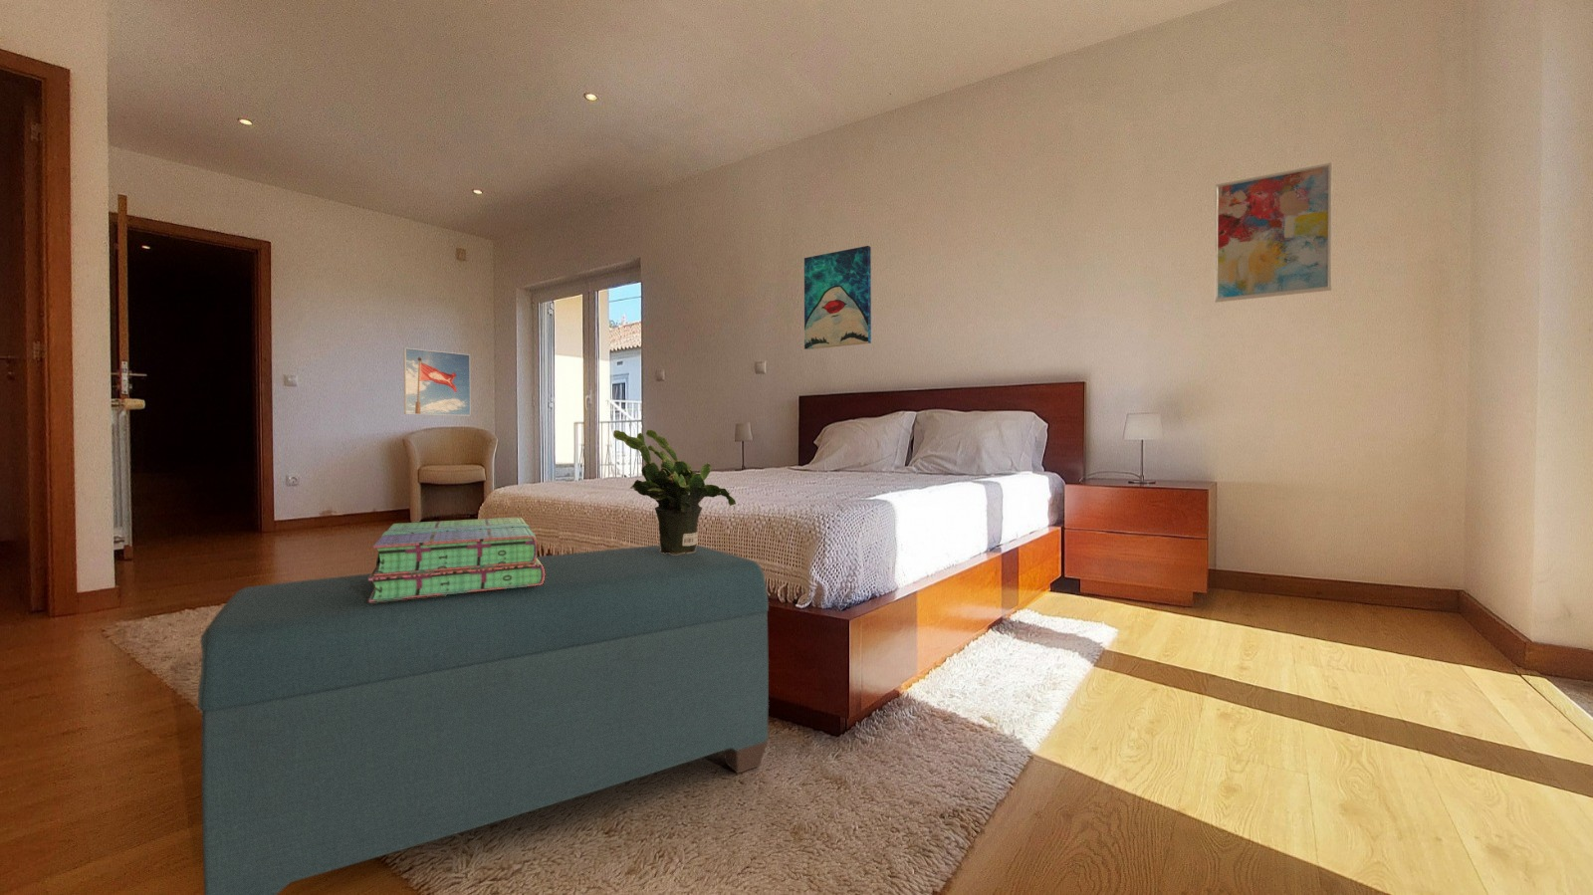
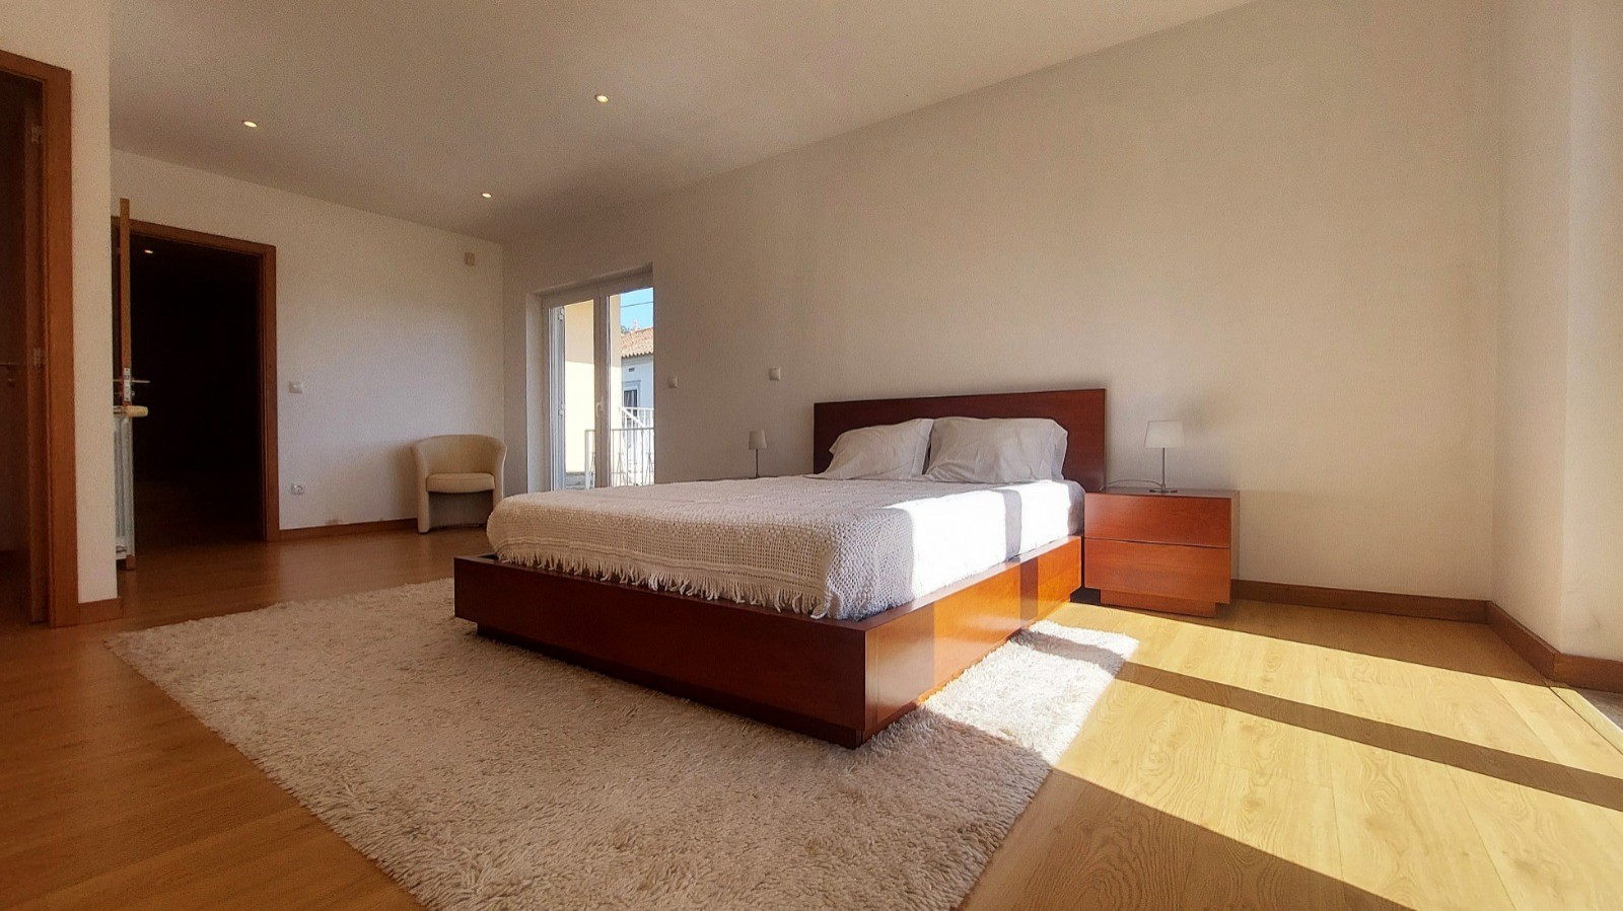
- wall art (1270, 235)
- potted plant (670, 491)
- wall art (836, 299)
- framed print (438, 382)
- stack of books (460, 551)
- bench (523, 678)
